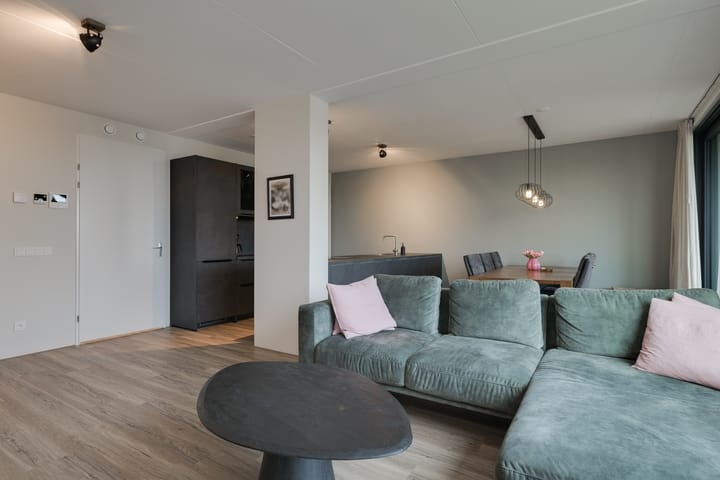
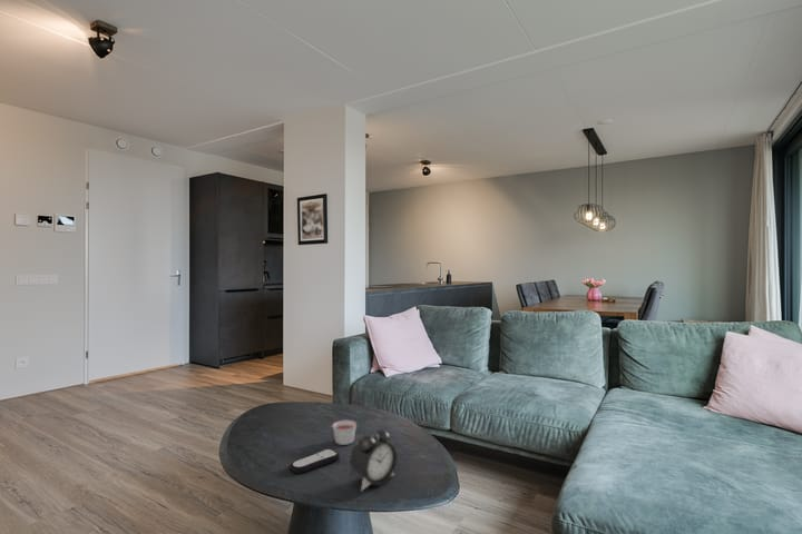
+ alarm clock (373, 456)
+ candle (344, 433)
+ remote control (314, 461)
